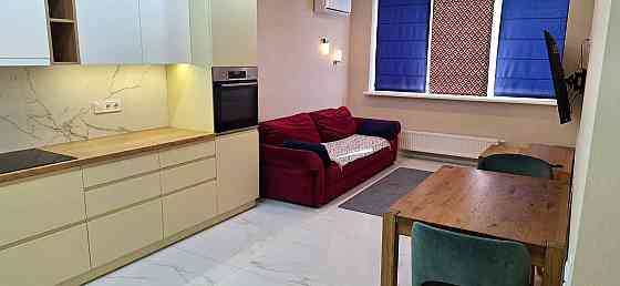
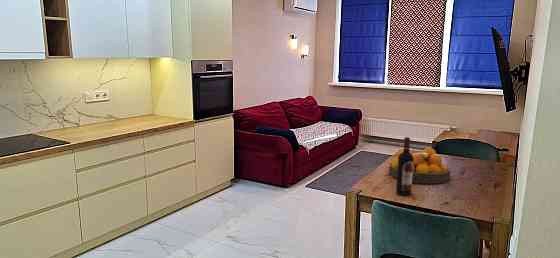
+ fruit bowl (419, 162)
+ wine bottle (405, 165)
